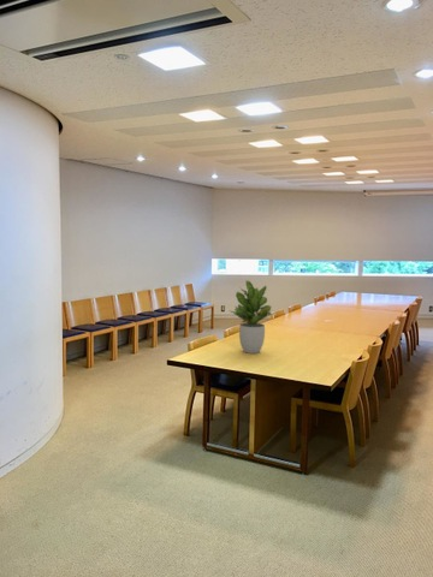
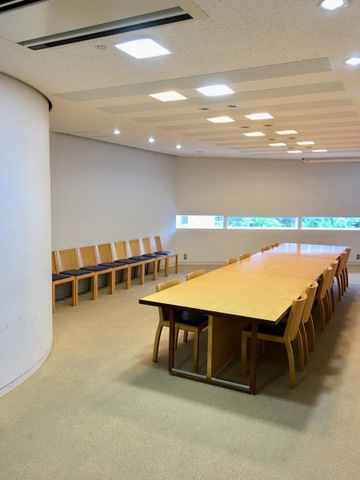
- potted plant (254, 316)
